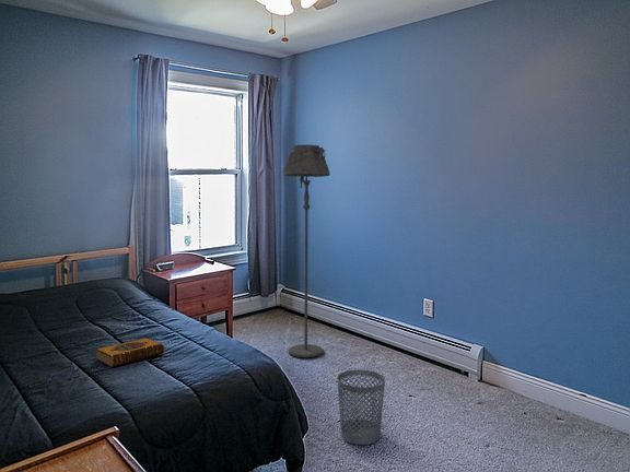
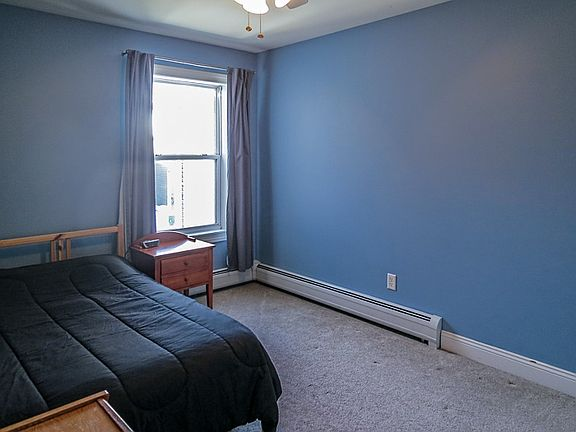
- floor lamp (305, 250)
- wastebasket (360, 406)
- hardback book (130, 352)
